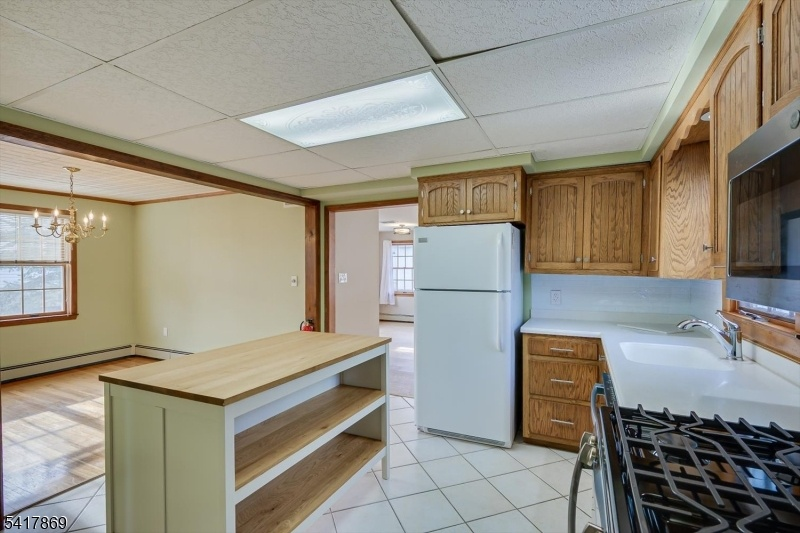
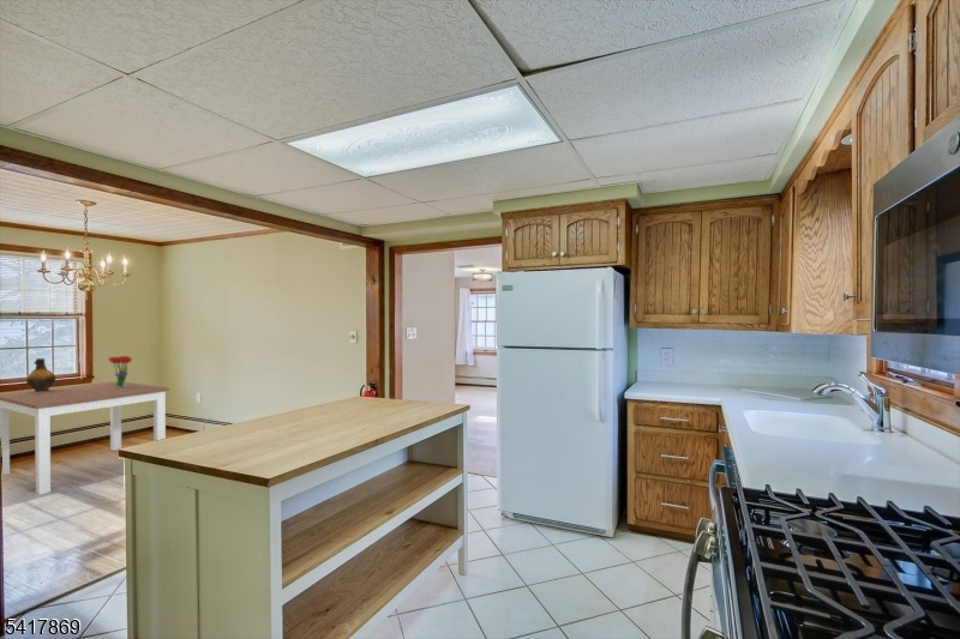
+ ceramic jug (41, 374)
+ bouquet (121, 370)
+ dining table (84, 410)
